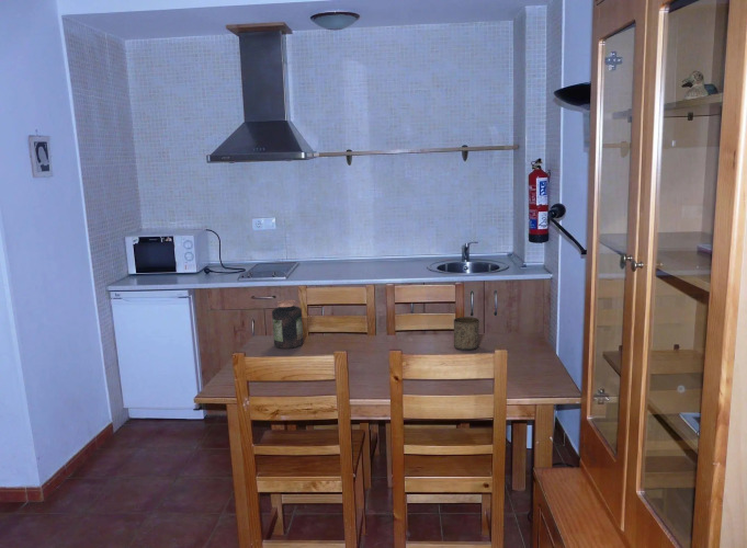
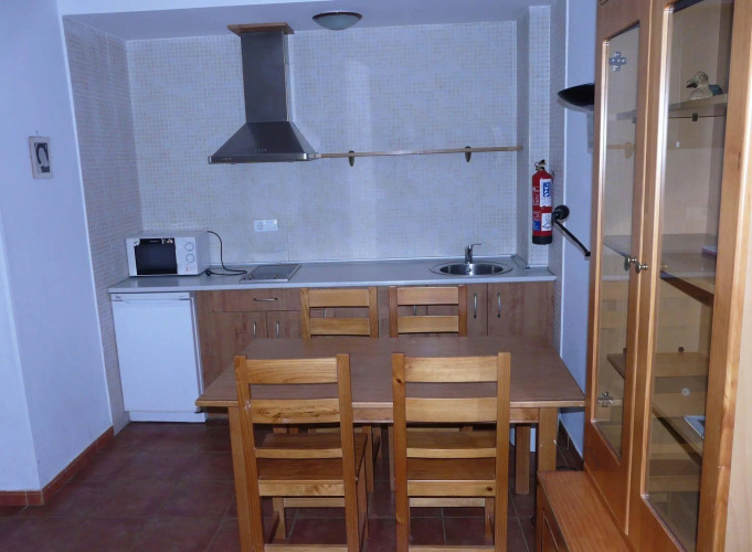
- jar (287, 322)
- cup (466, 333)
